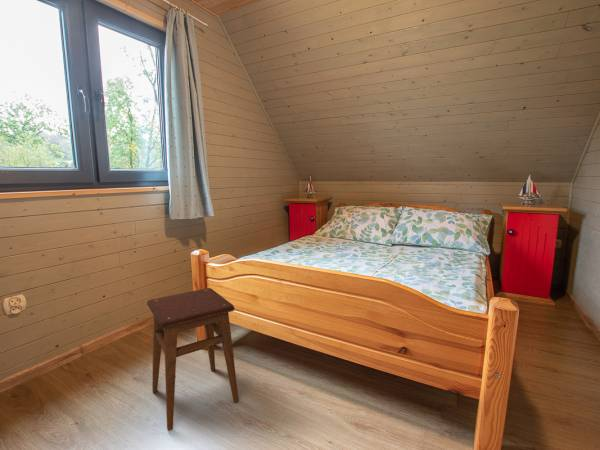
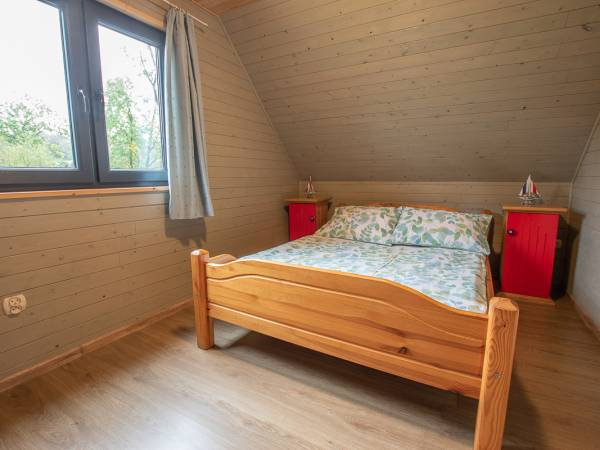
- stool (192, 350)
